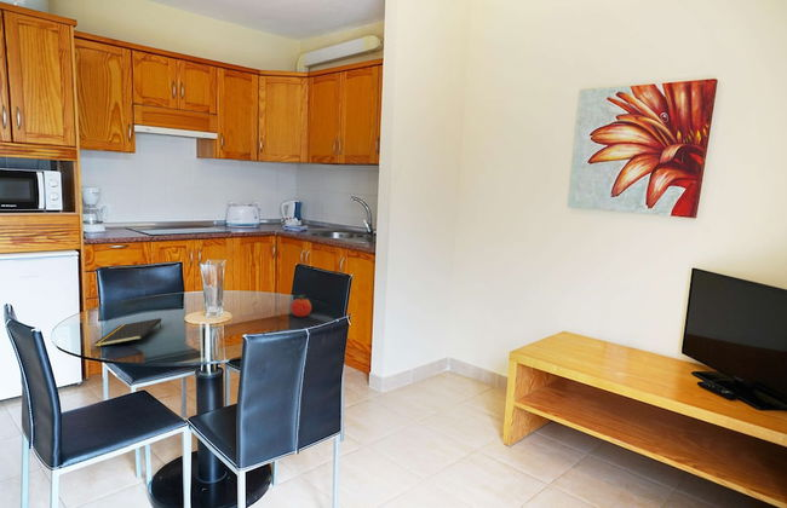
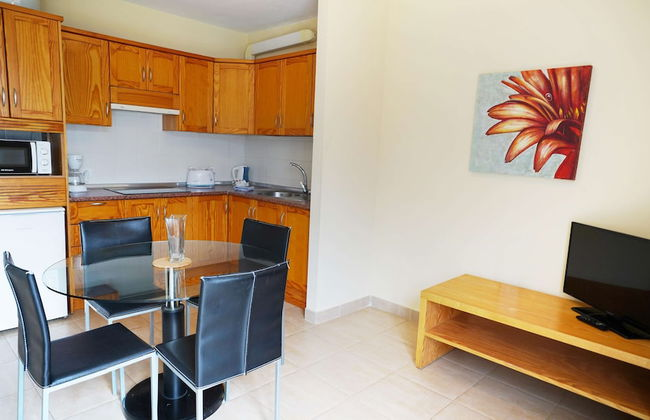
- notepad (130, 331)
- fruit (300, 305)
